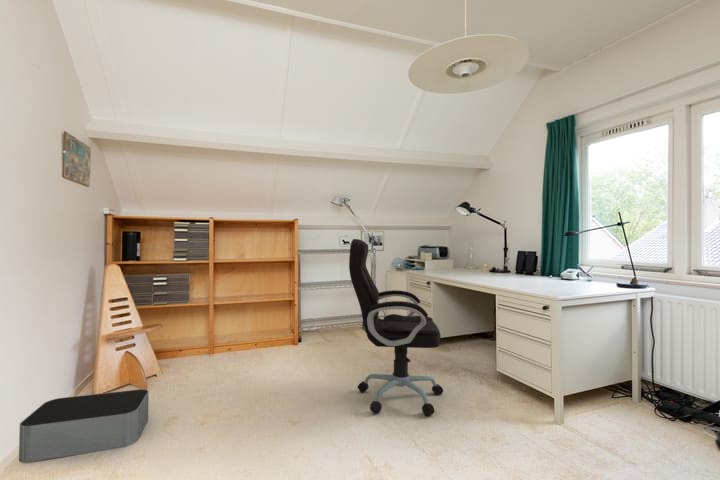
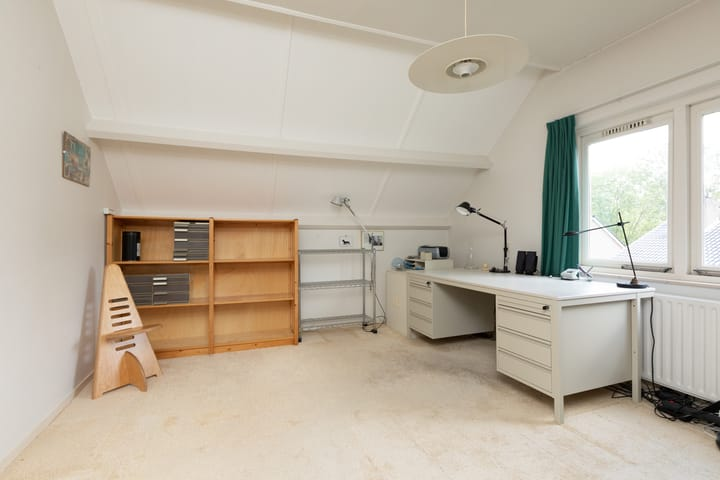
- office chair (398, 318)
- storage bin (90, 421)
